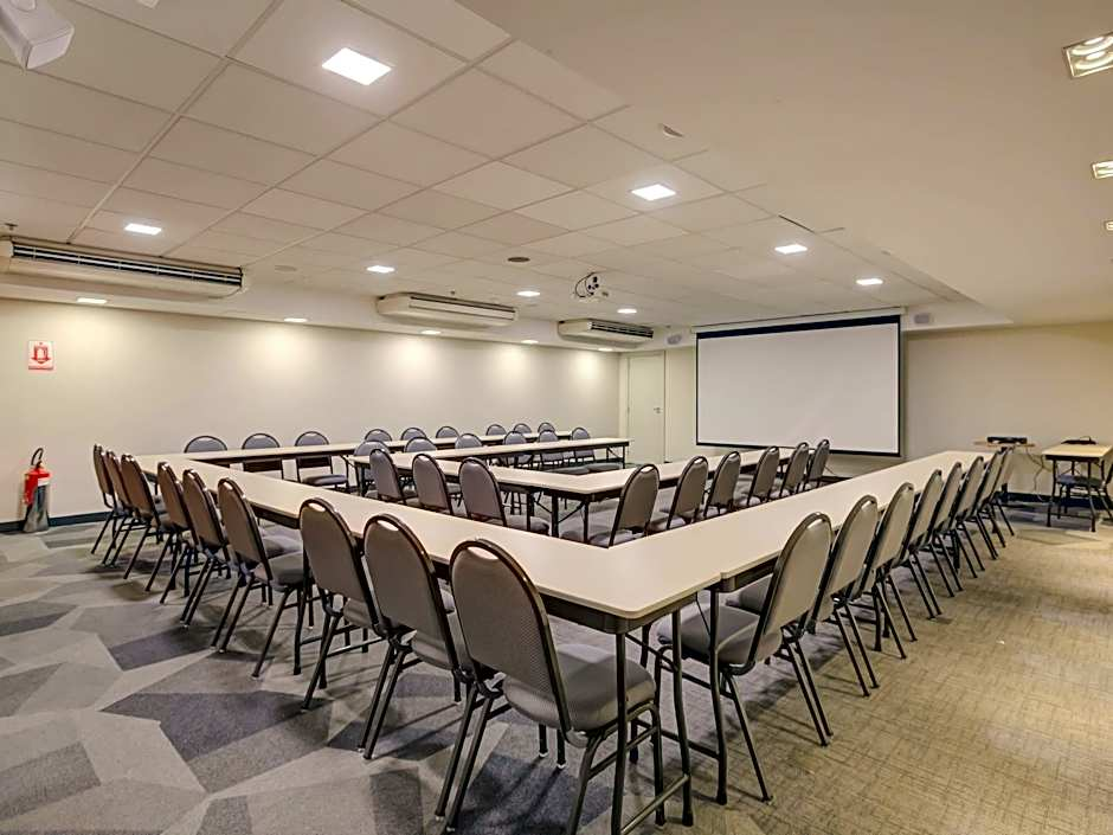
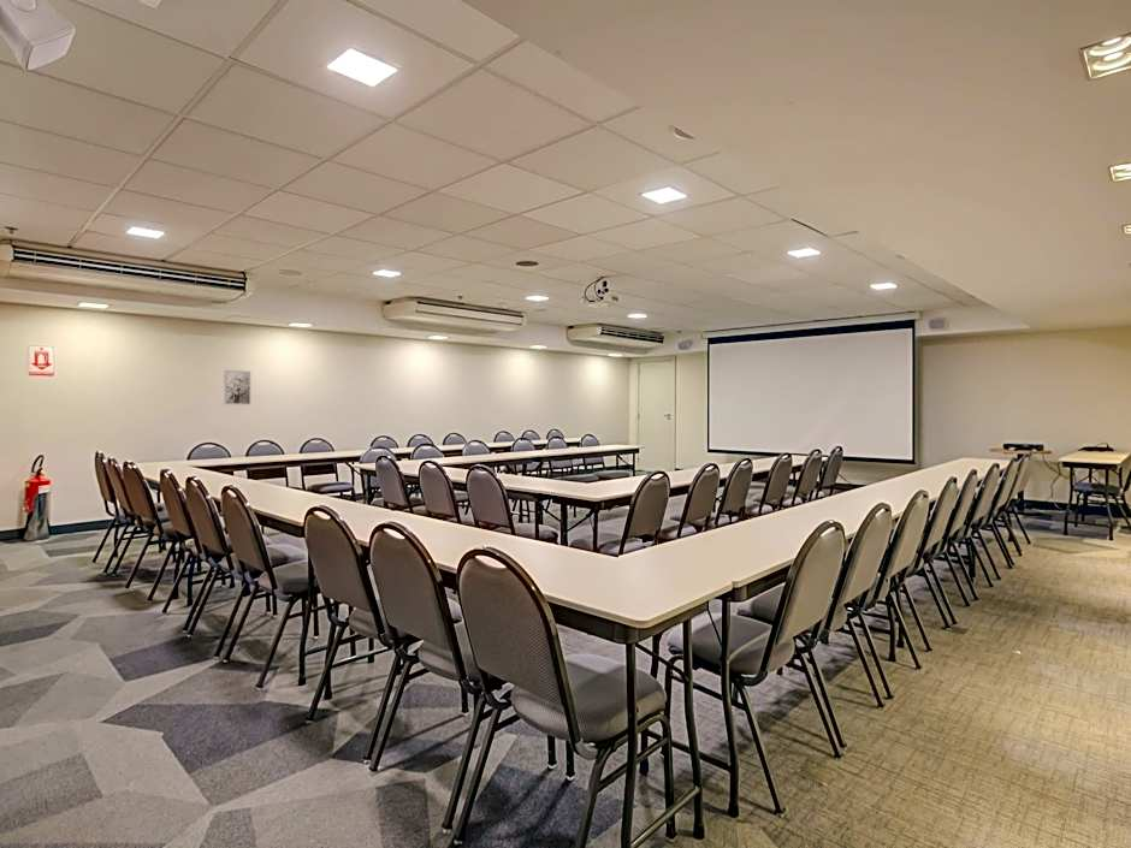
+ wall art (237, 387)
